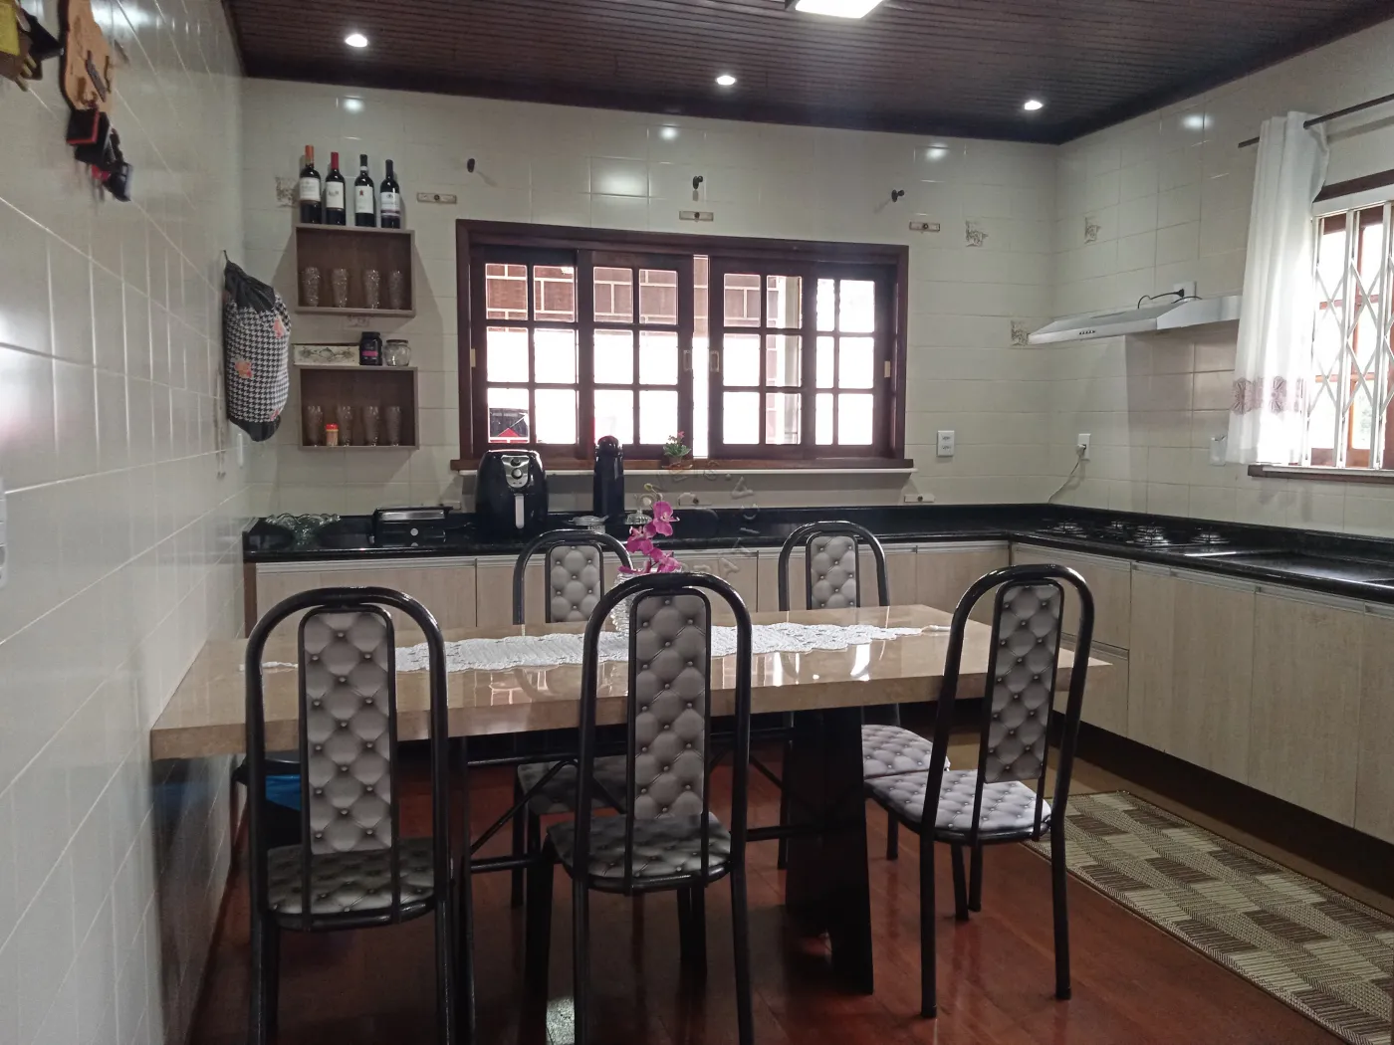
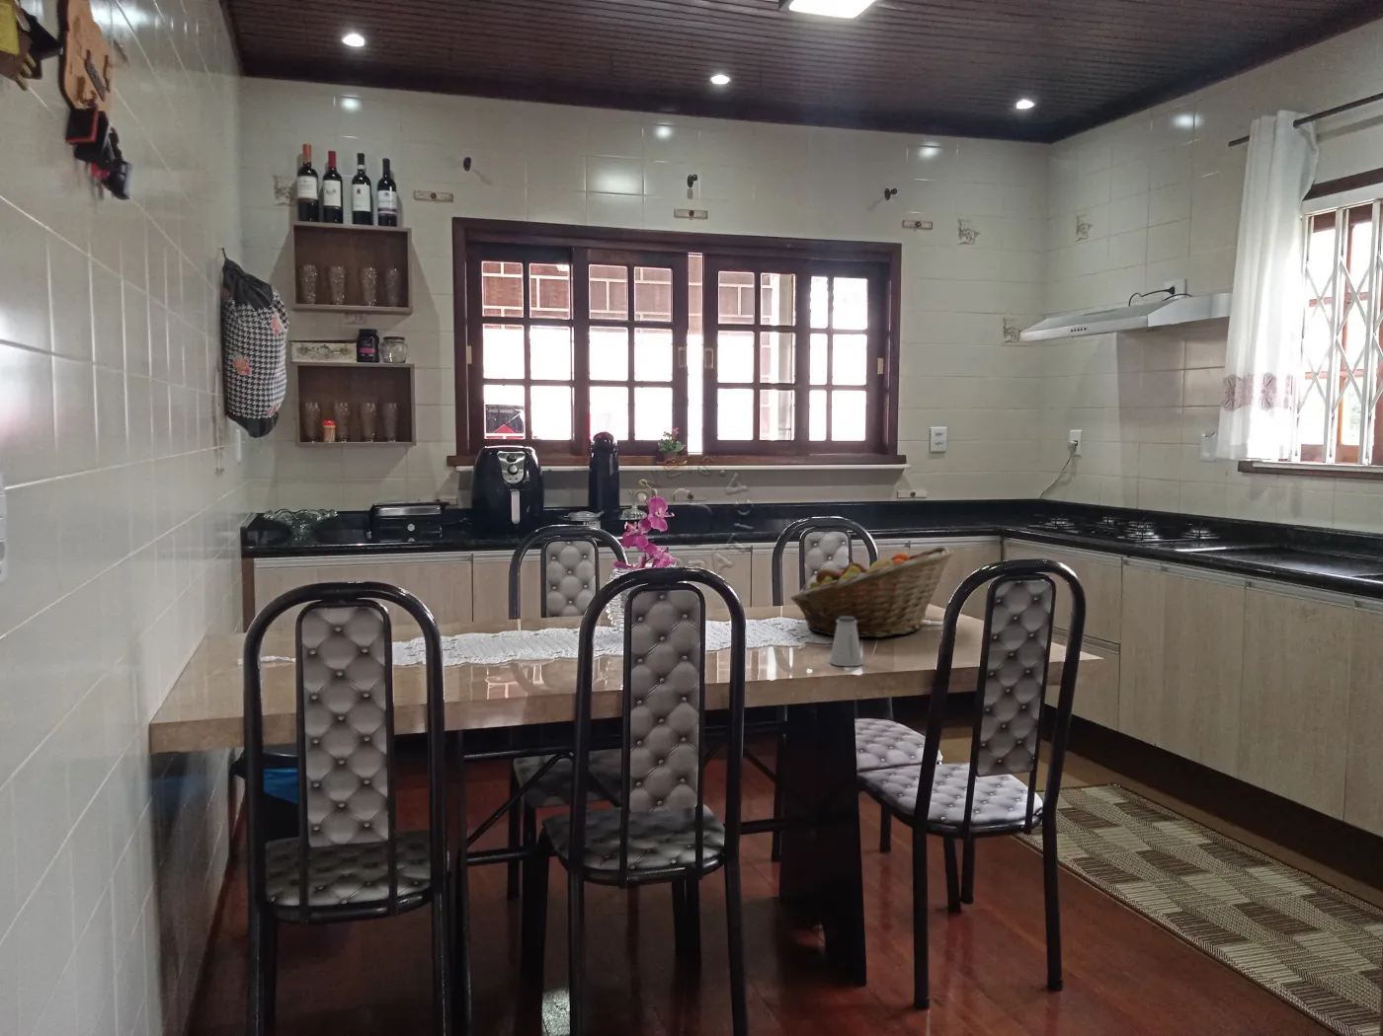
+ fruit basket (873, 587)
+ saltshaker (846, 640)
